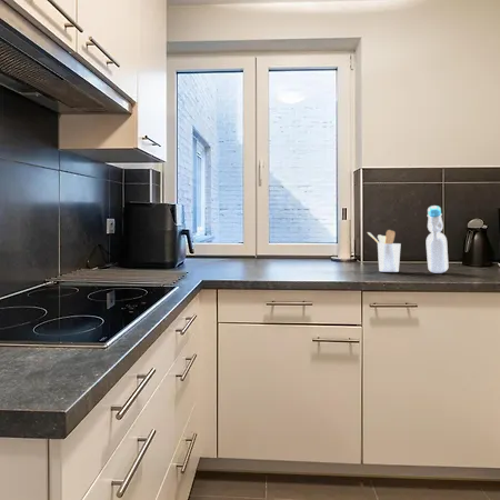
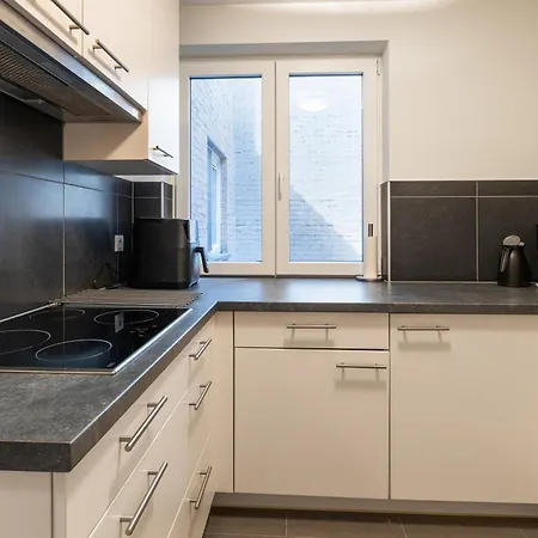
- utensil holder (382, 250)
- bottle (436, 240)
